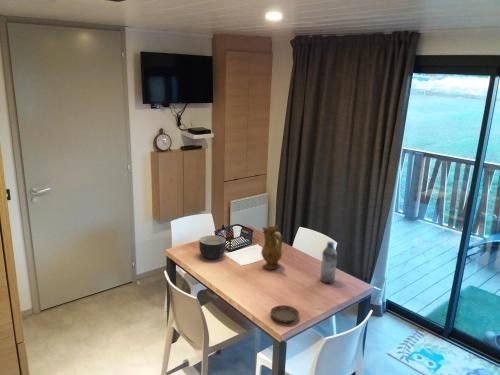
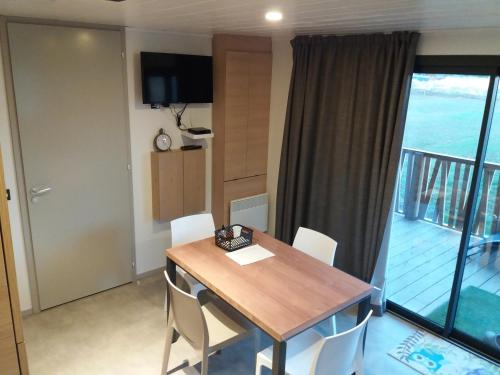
- saucer (284, 314)
- bowl (212, 248)
- ceramic jug (273, 246)
- water bottle (329, 261)
